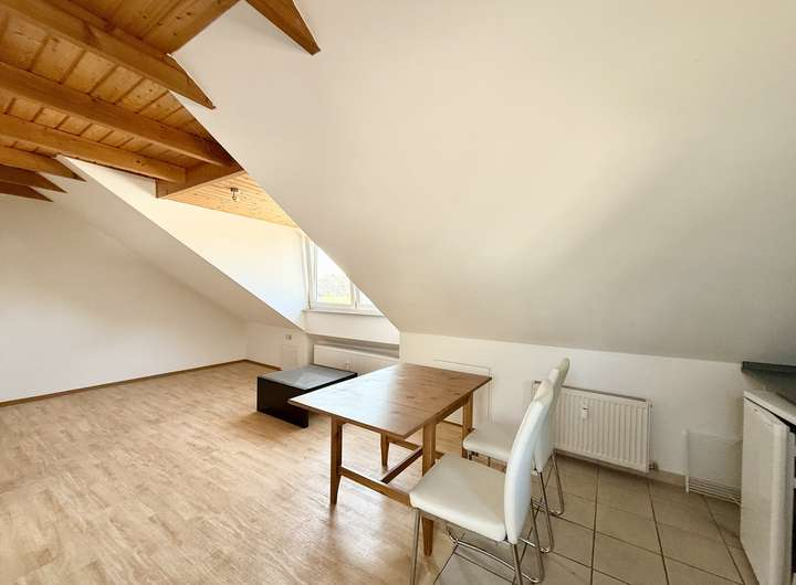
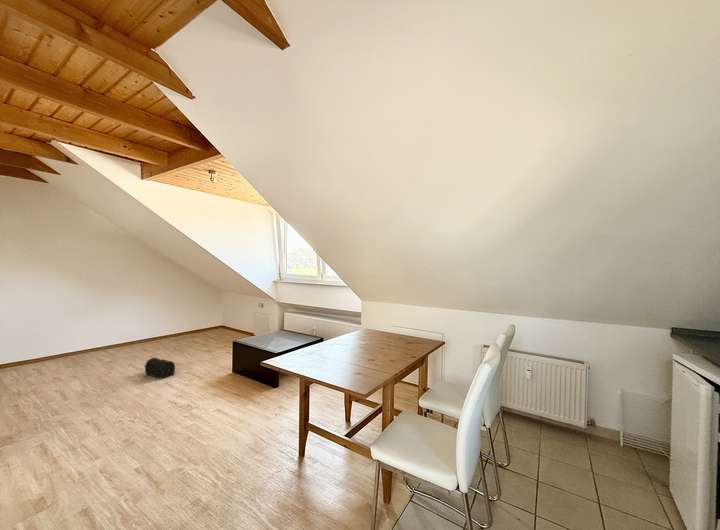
+ treasure chest (160, 367)
